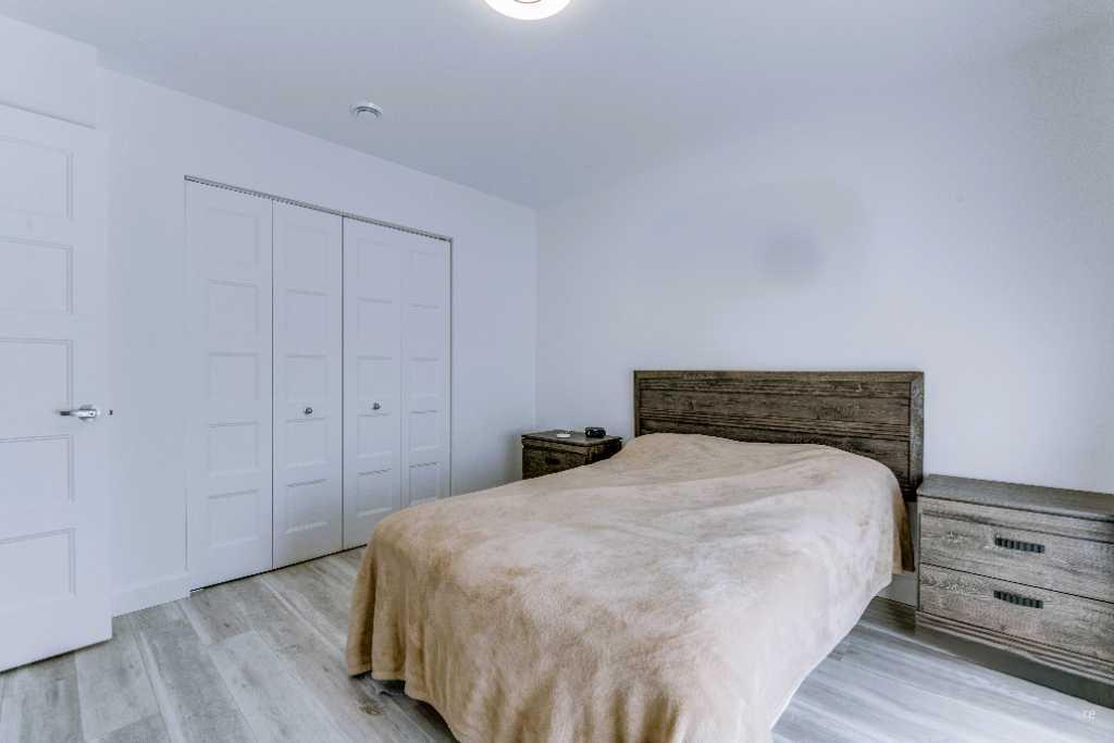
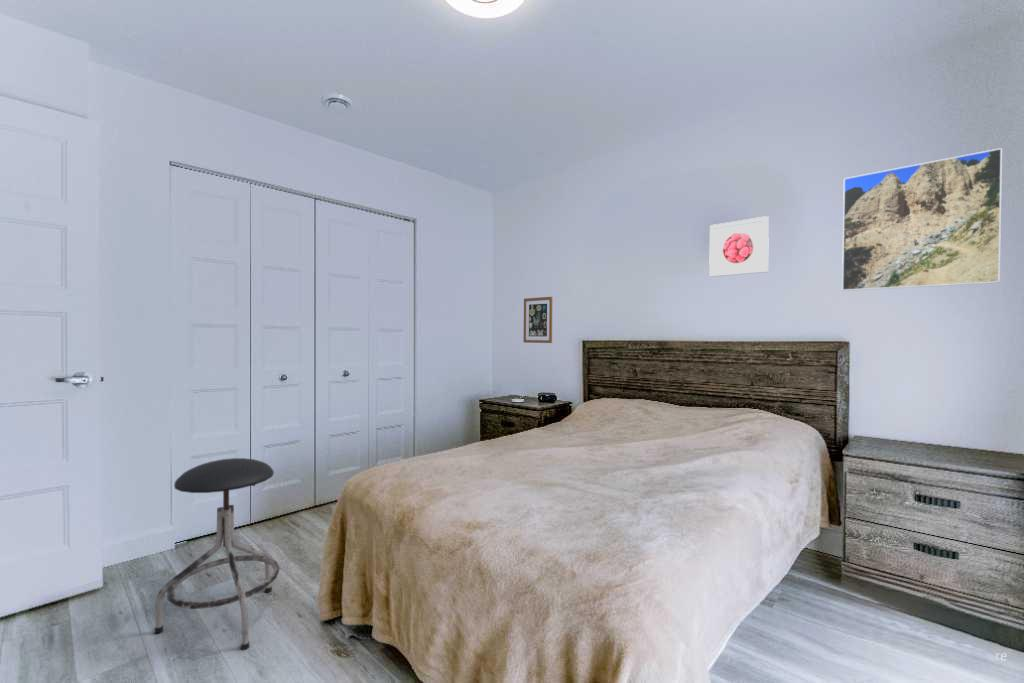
+ wall art (537, 320)
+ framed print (915, 226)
+ stool (228, 543)
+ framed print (737, 247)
